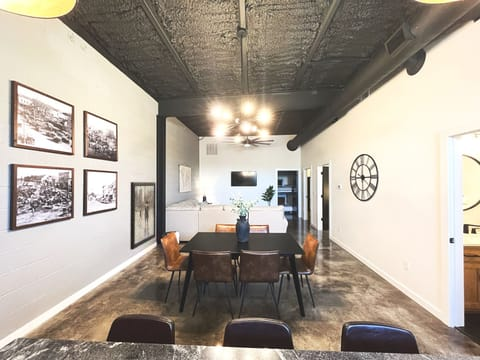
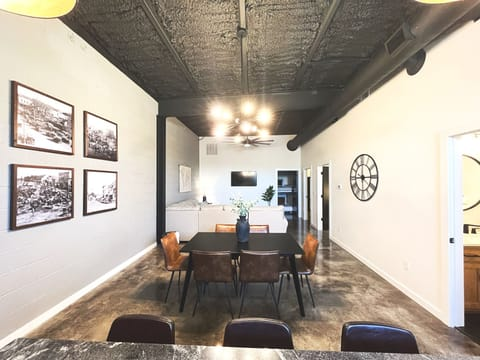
- wall art (144, 212)
